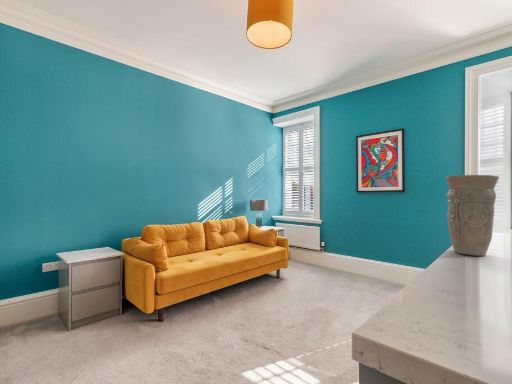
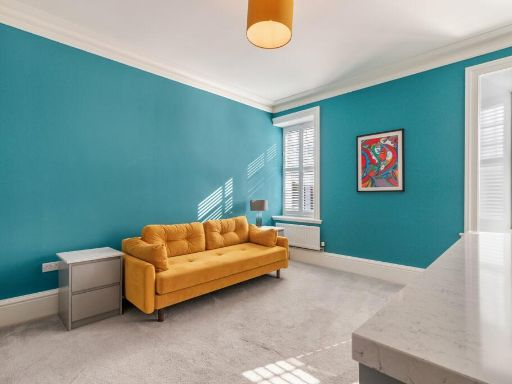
- vase (470, 214)
